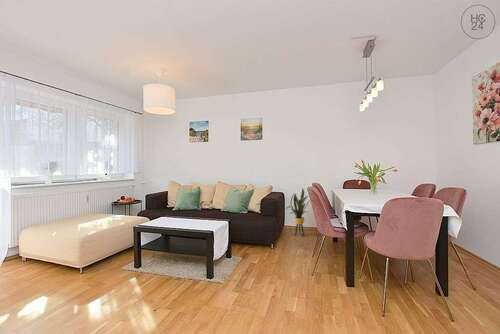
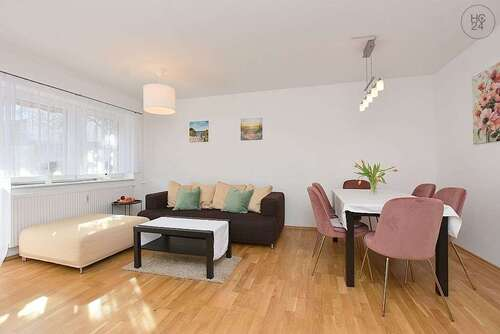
- house plant (301, 212)
